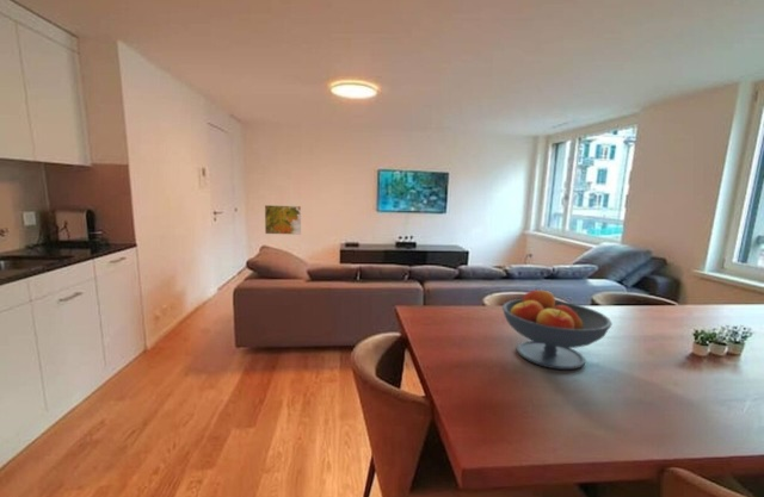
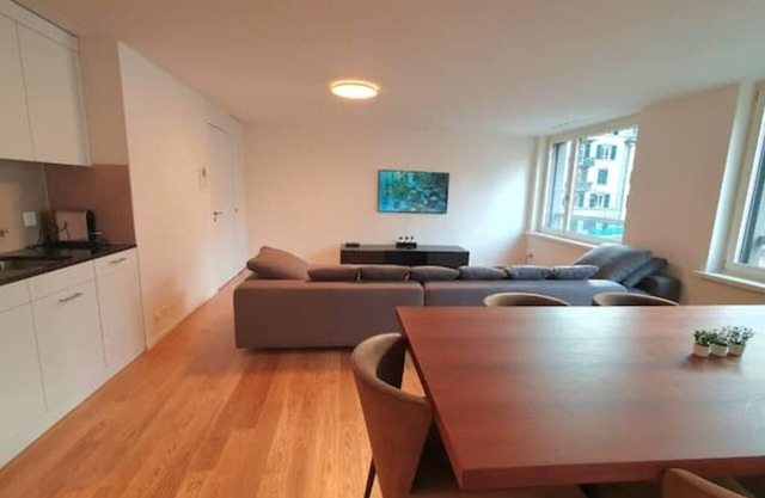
- fruit bowl (553, 325)
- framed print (283, 219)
